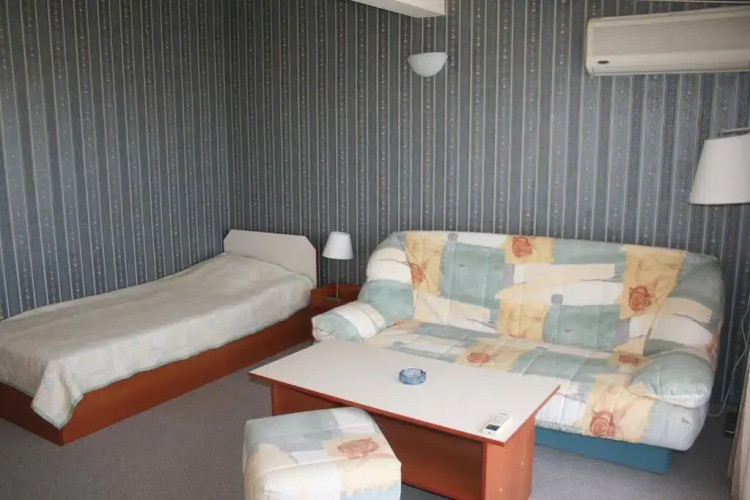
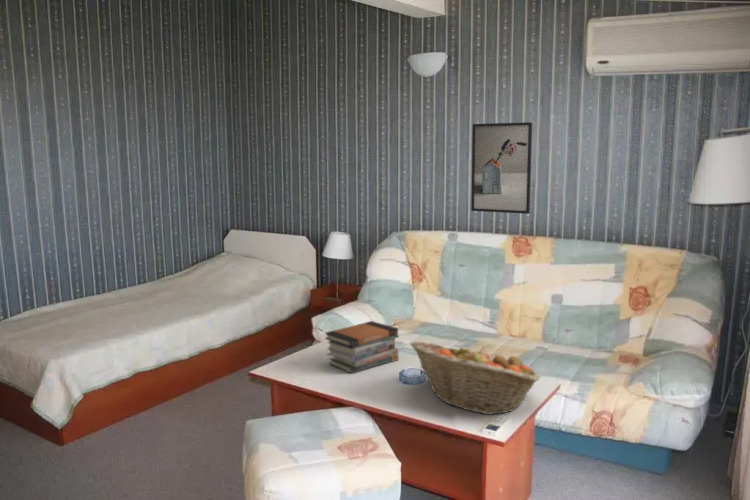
+ fruit basket (472, 370)
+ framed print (500, 168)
+ book stack (362, 346)
